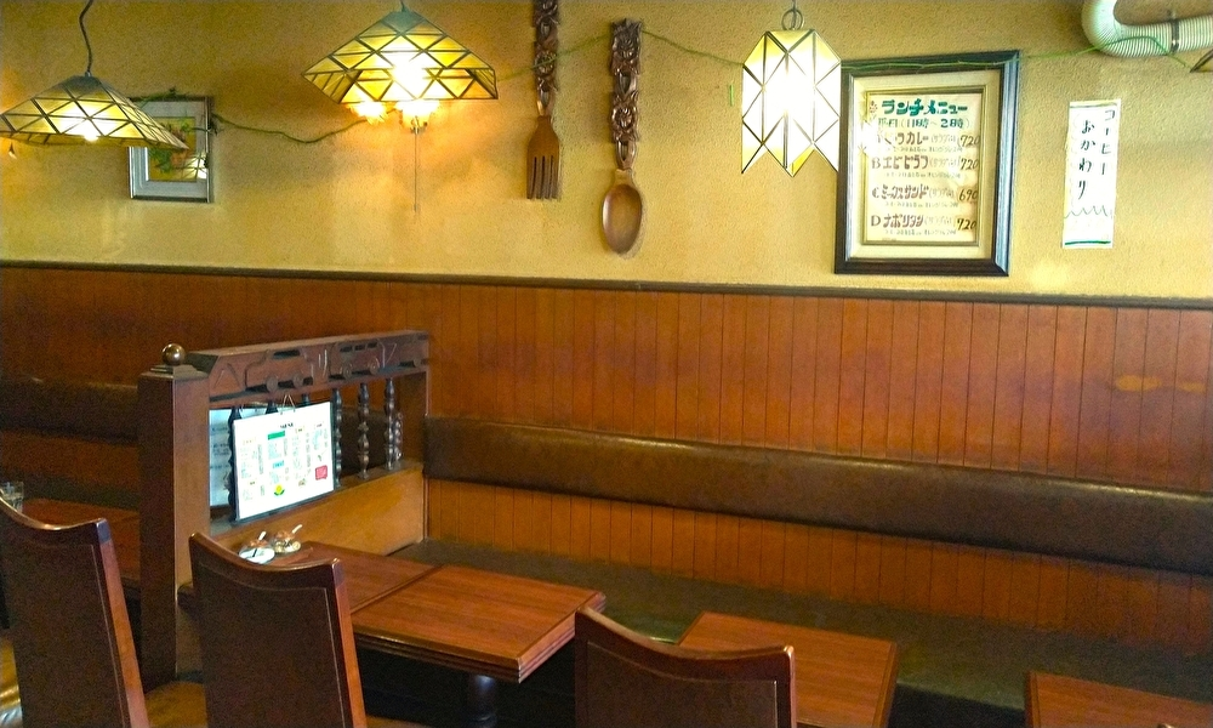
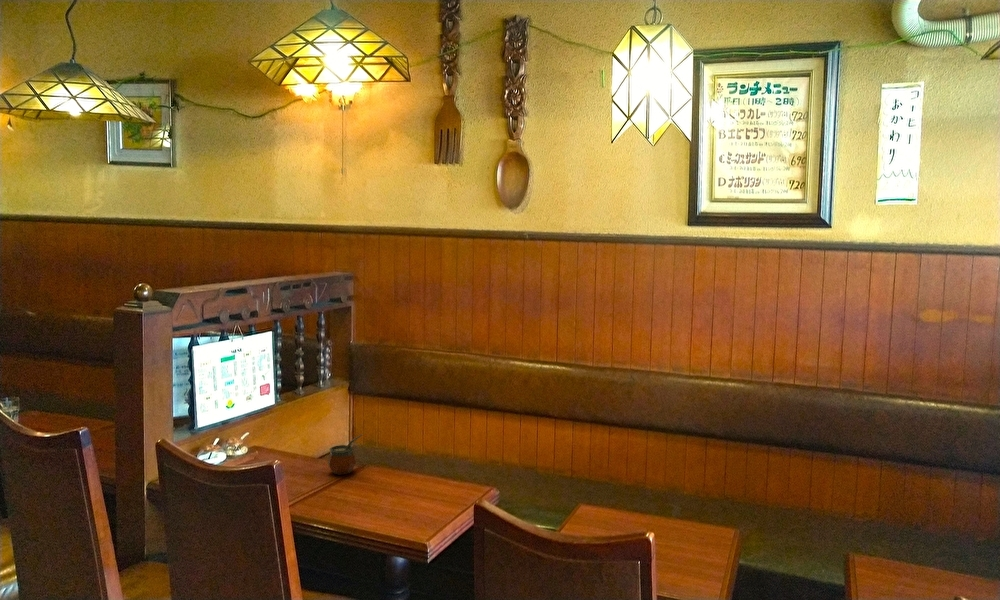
+ gourd (345, 454)
